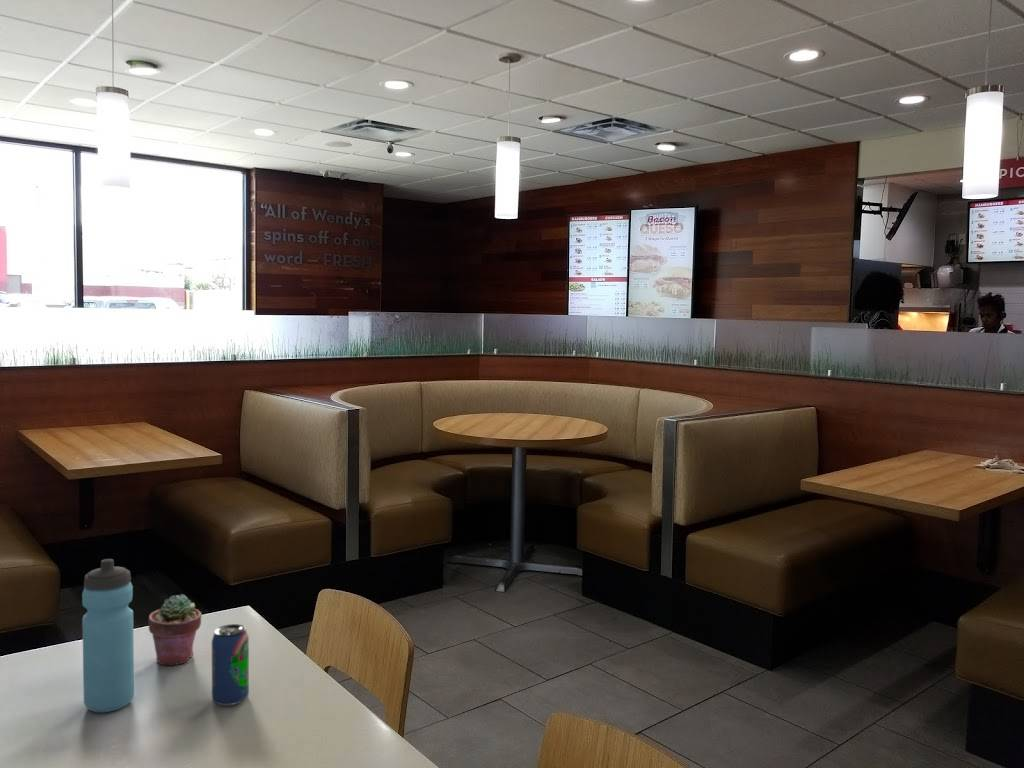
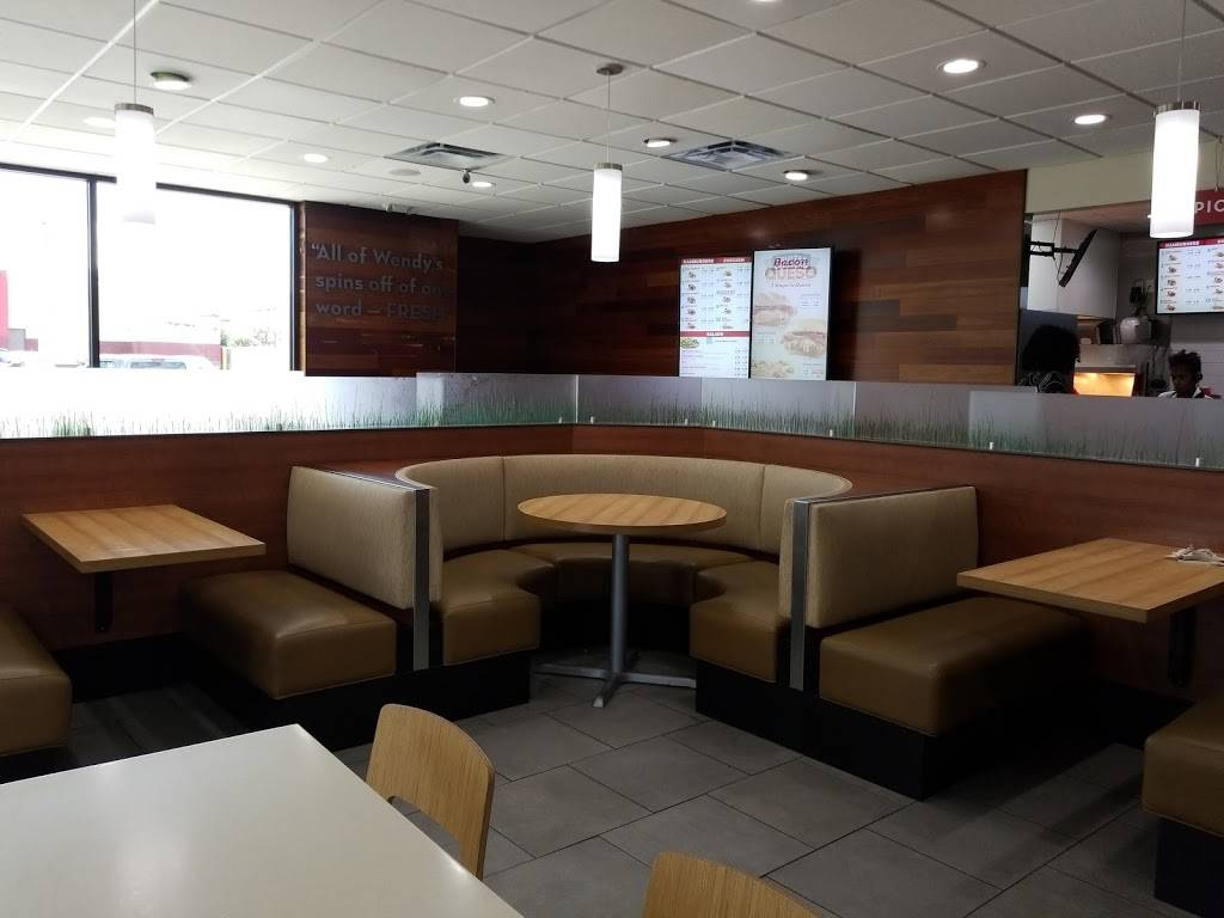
- water bottle (108, 632)
- beverage can (230, 663)
- potted succulent (175, 627)
